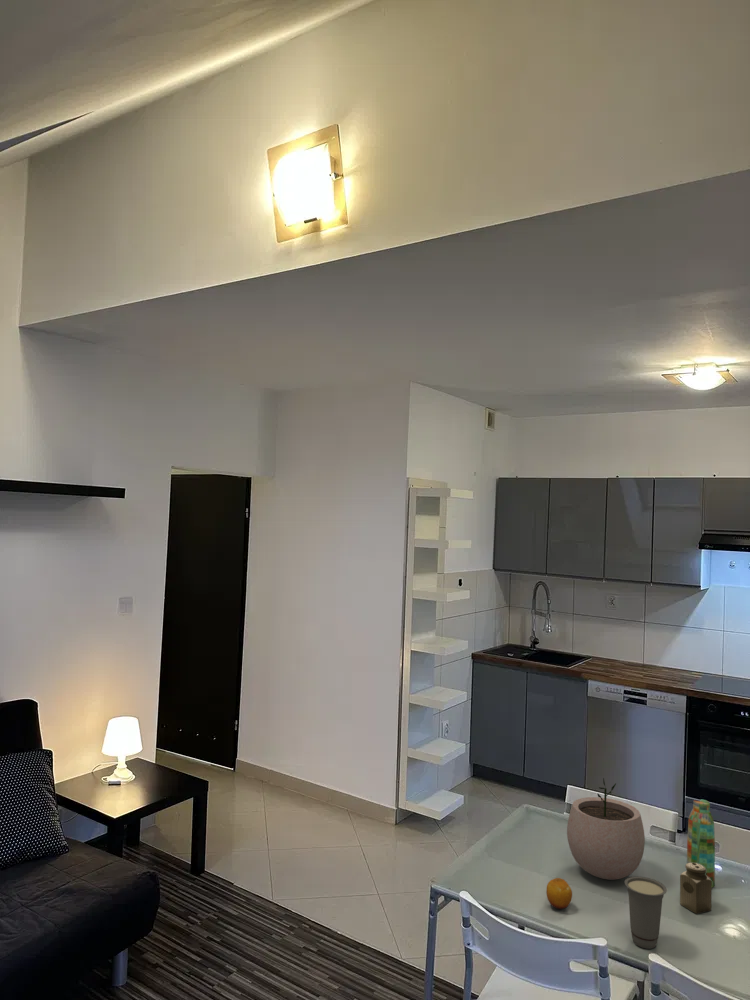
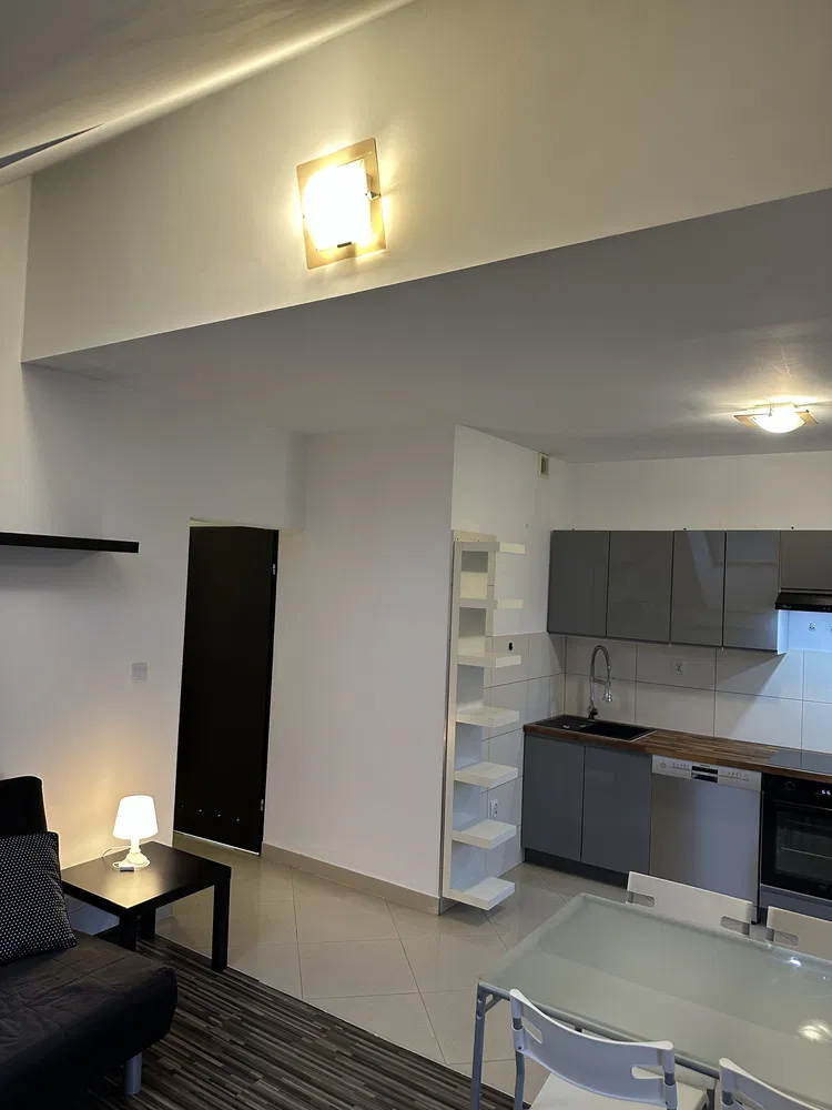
- cup (644, 914)
- water bottle (701, 841)
- plant pot (605, 826)
- fruit (558, 893)
- salt shaker (695, 886)
